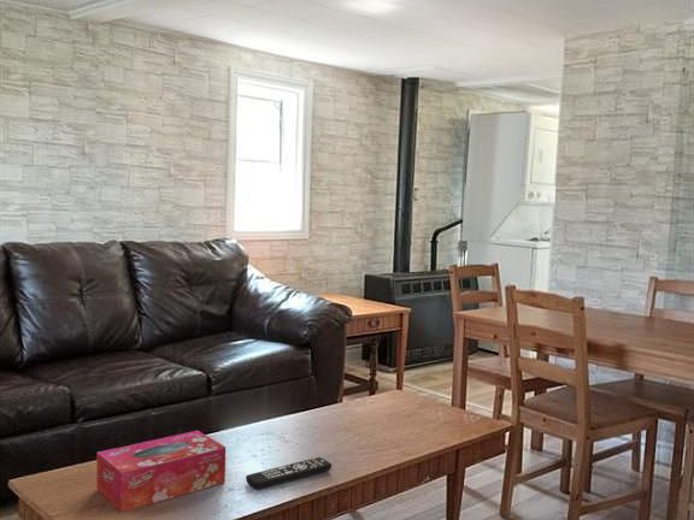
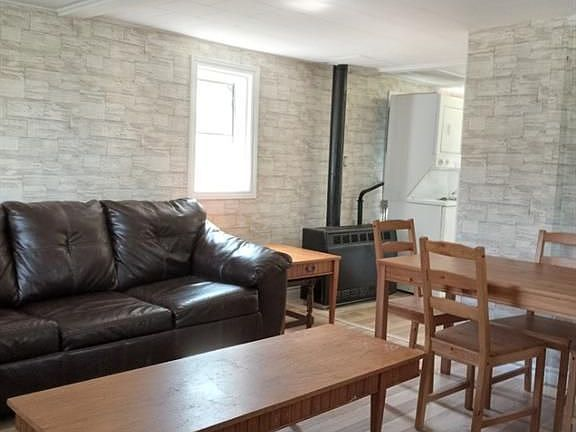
- remote control (289, 472)
- tissue box (161, 467)
